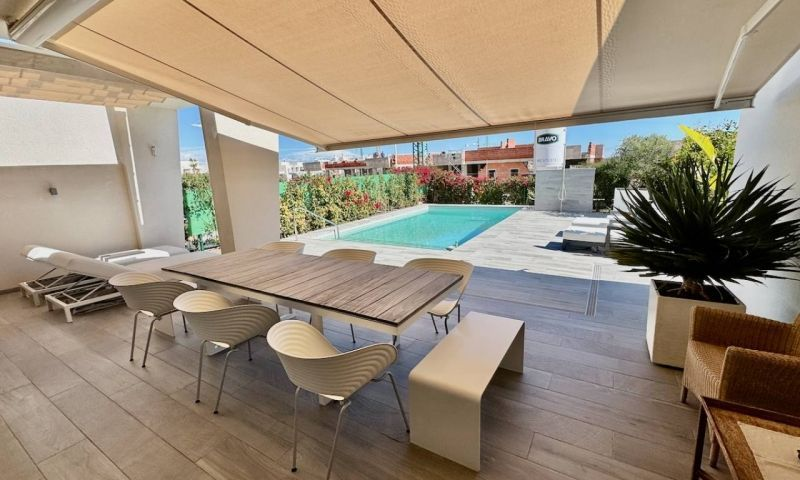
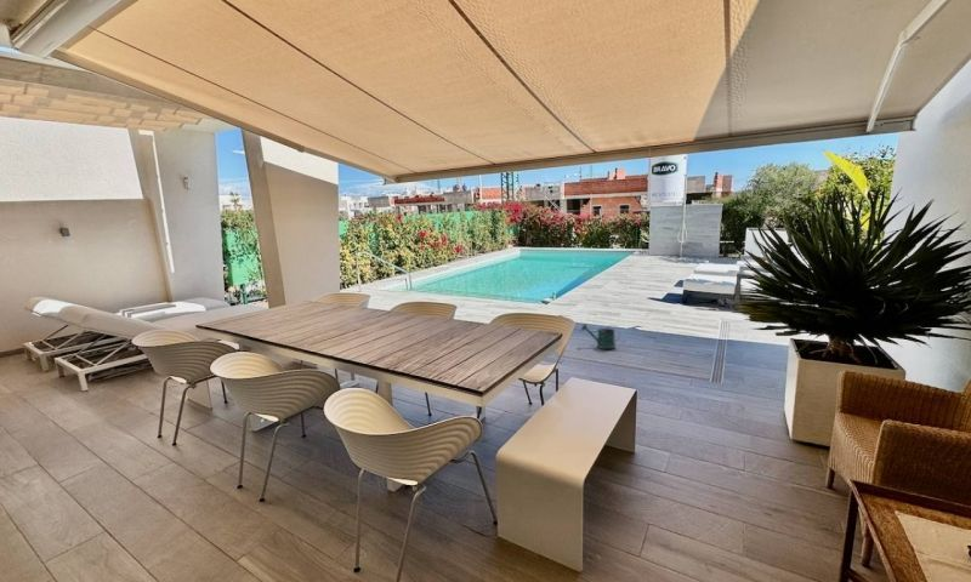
+ watering can (600, 336)
